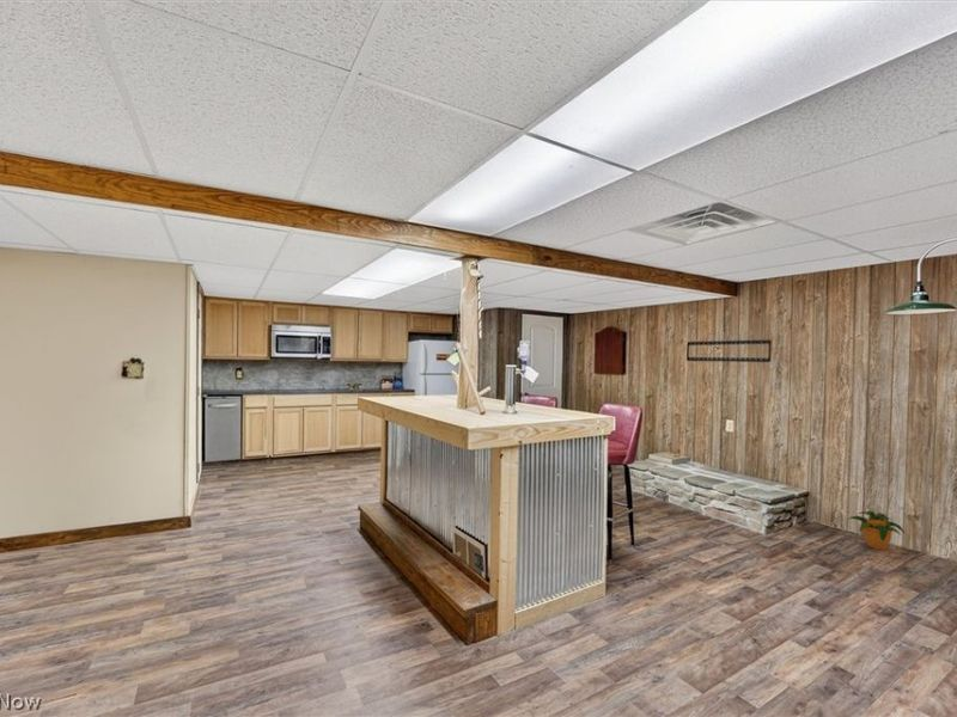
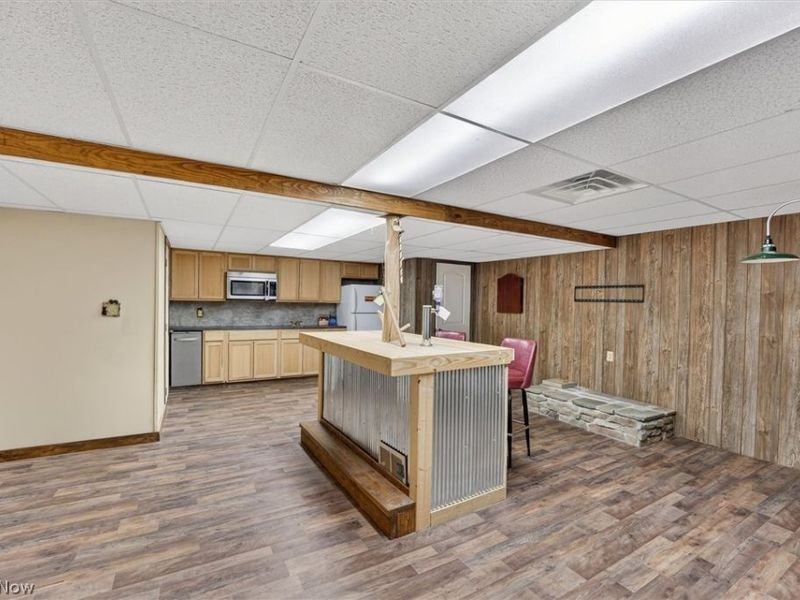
- potted plant (873, 527)
